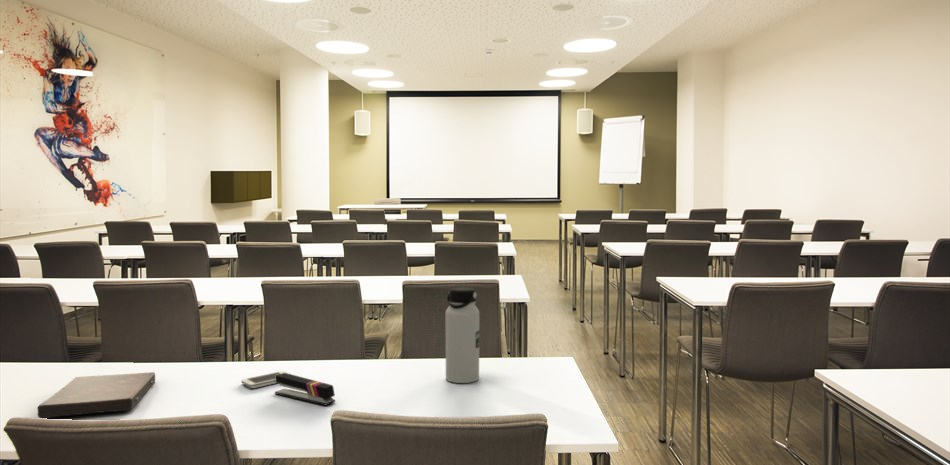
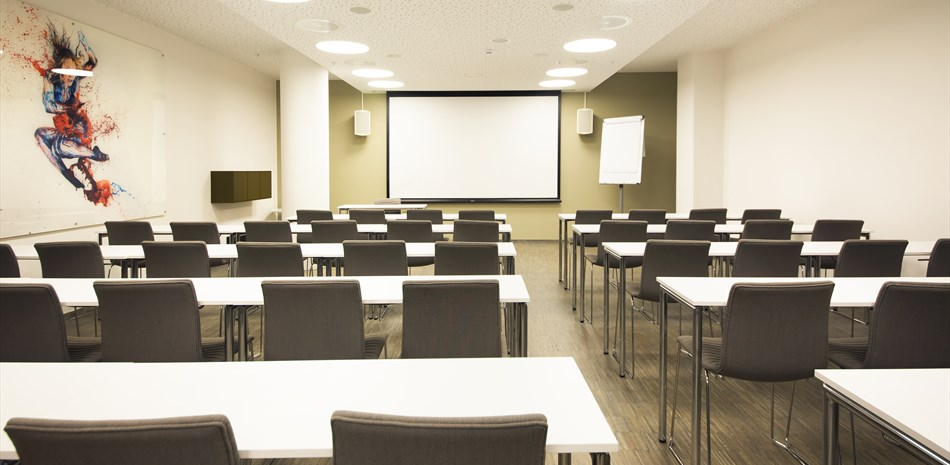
- water bottle (462, 333)
- smartphone (267, 379)
- stapler (304, 388)
- book (102, 393)
